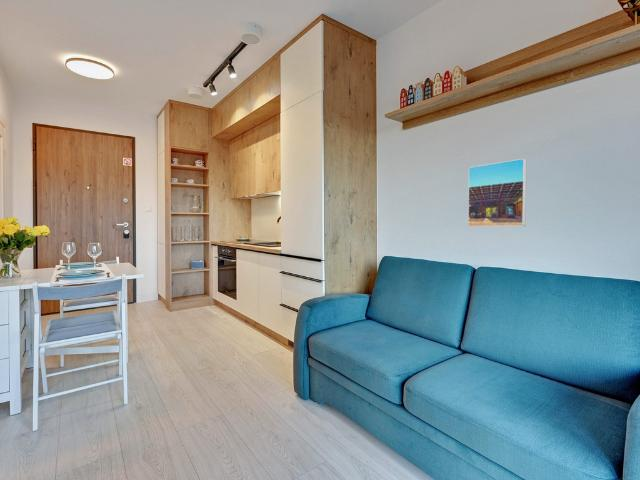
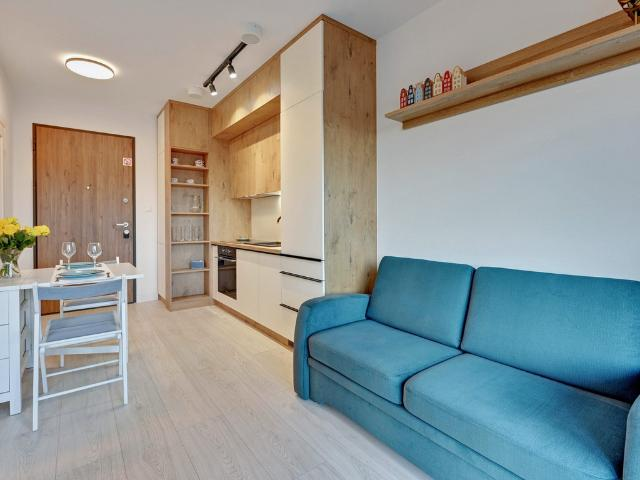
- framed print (495, 194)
